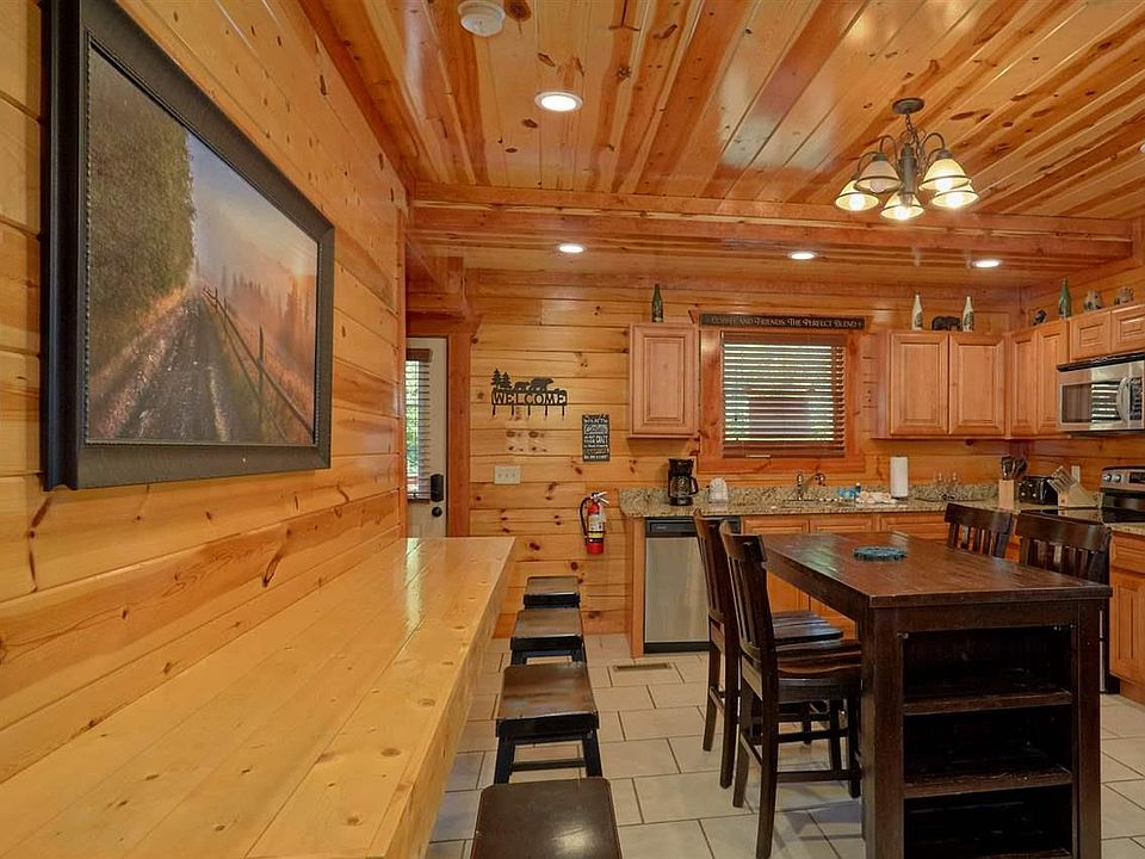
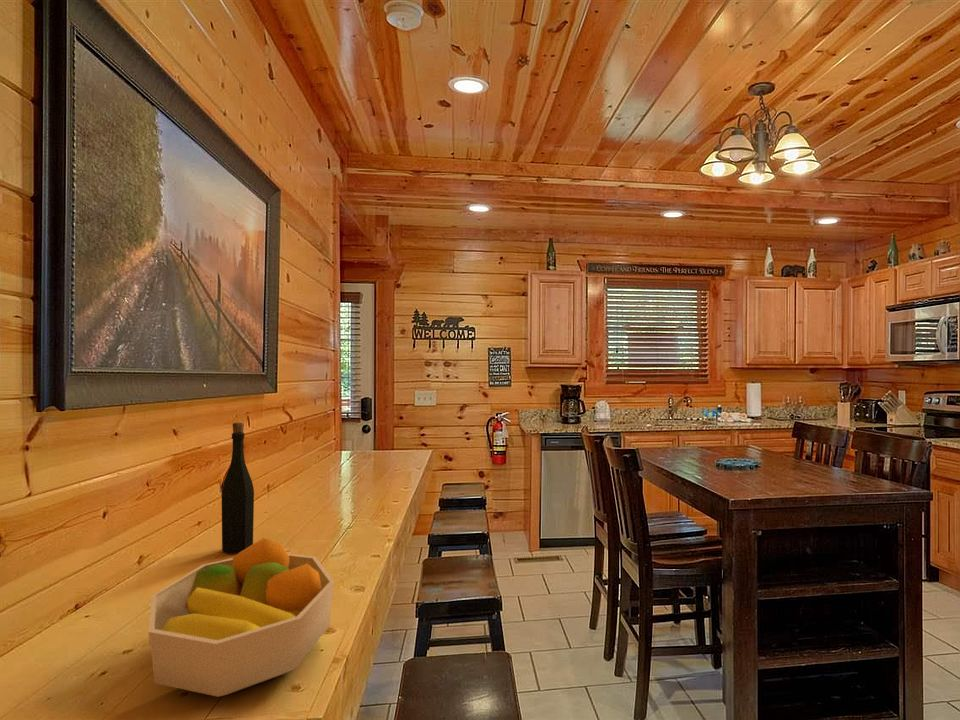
+ fruit bowl (245, 604)
+ bottle (237, 485)
